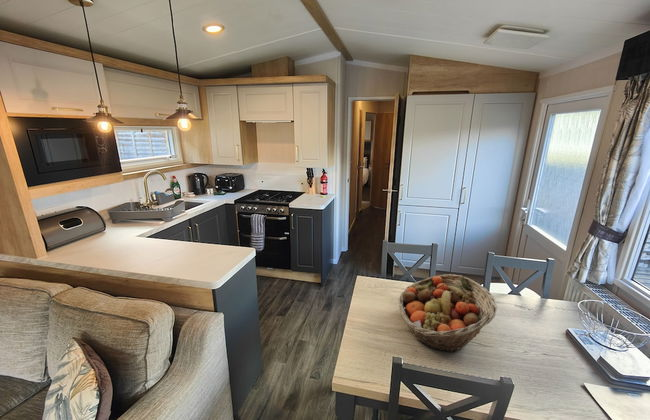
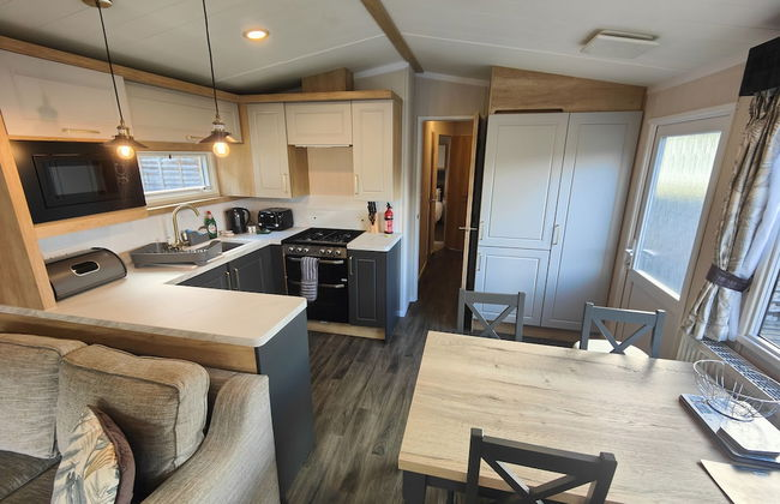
- fruit basket (442, 308)
